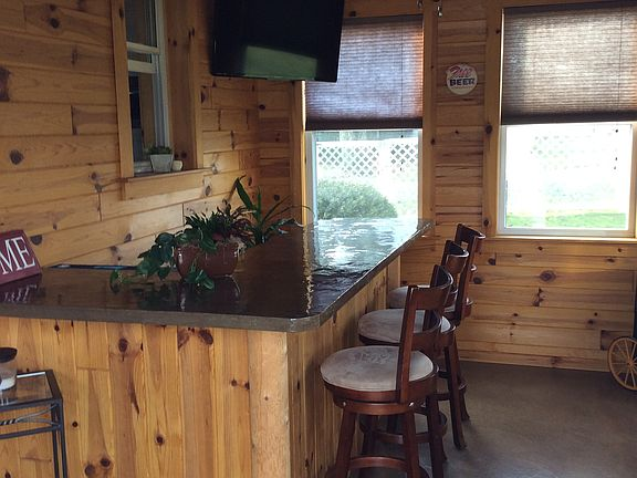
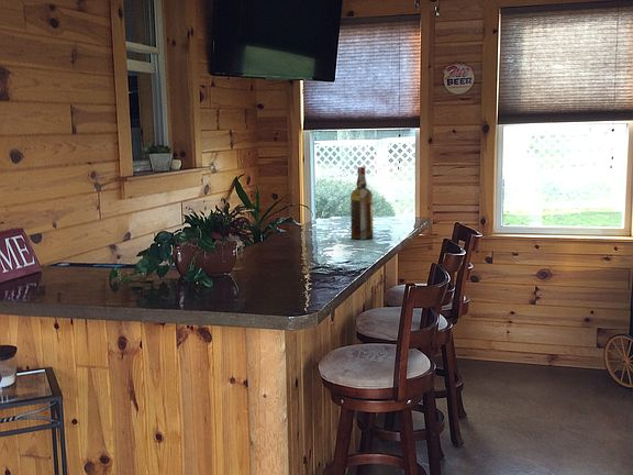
+ liquor bottle (362, 202)
